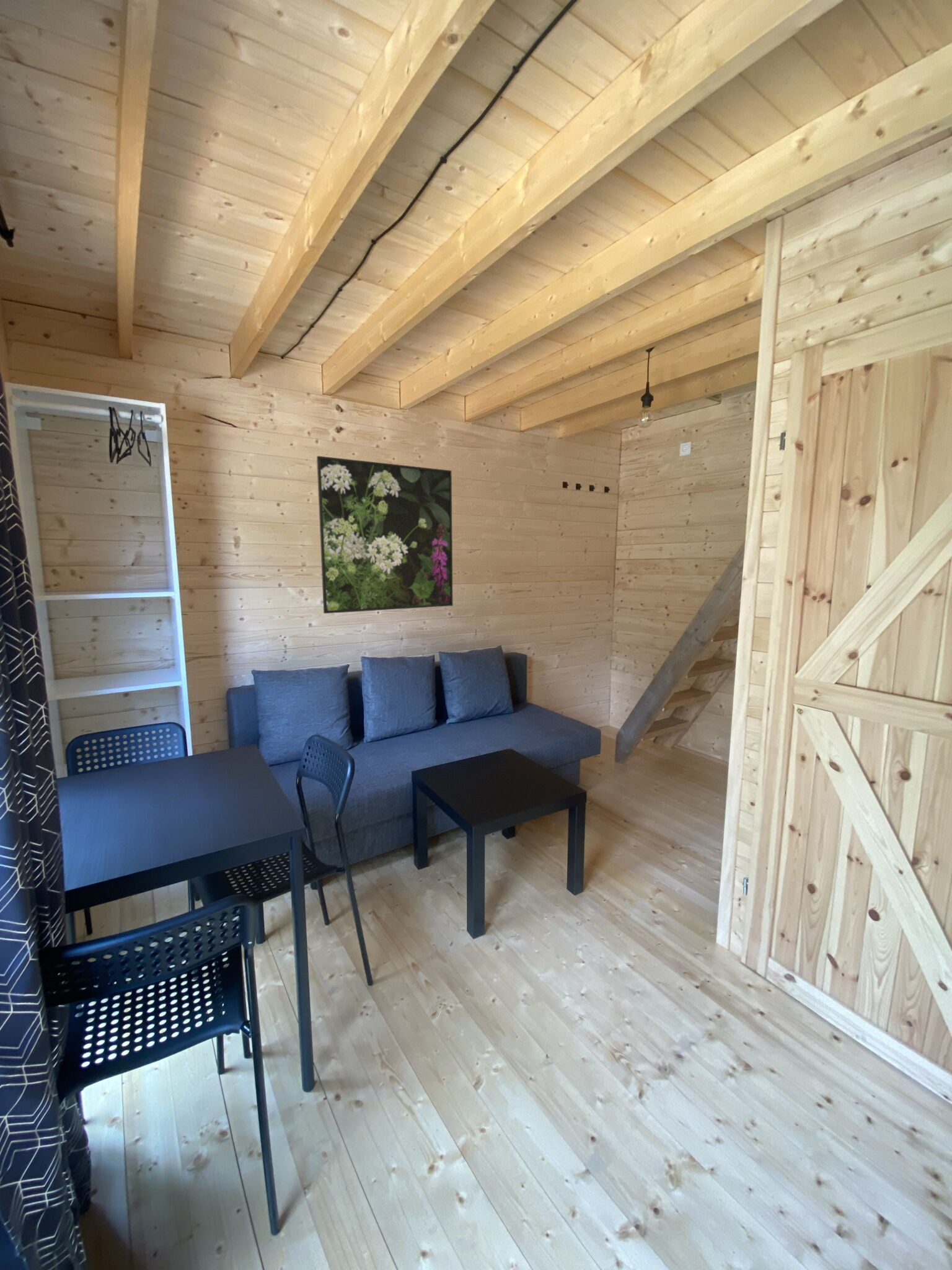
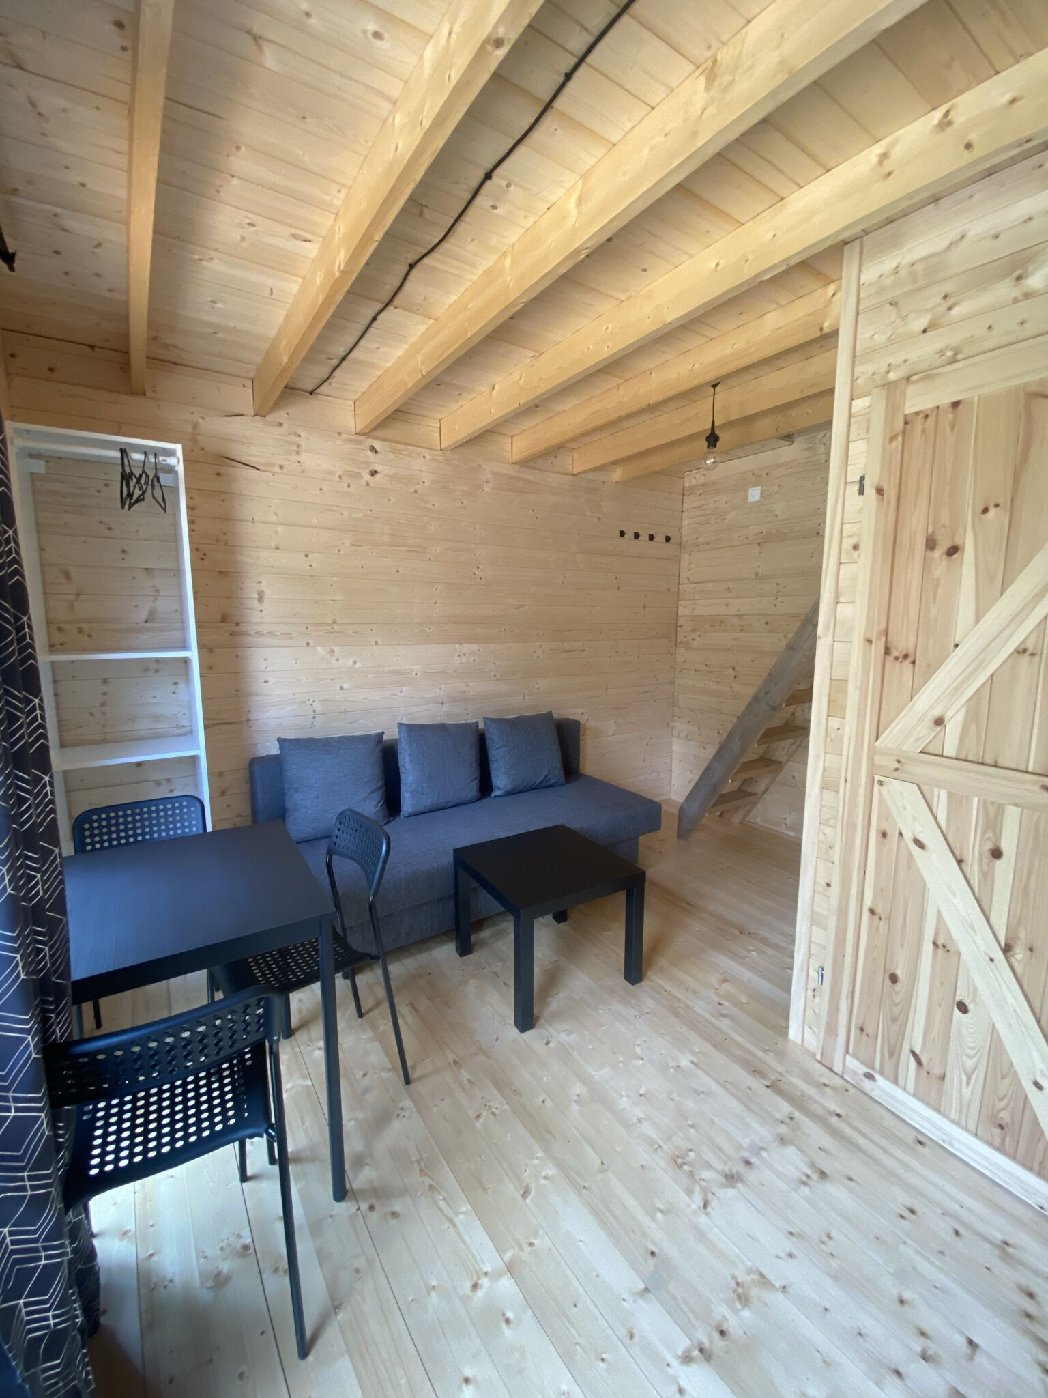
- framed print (390, 538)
